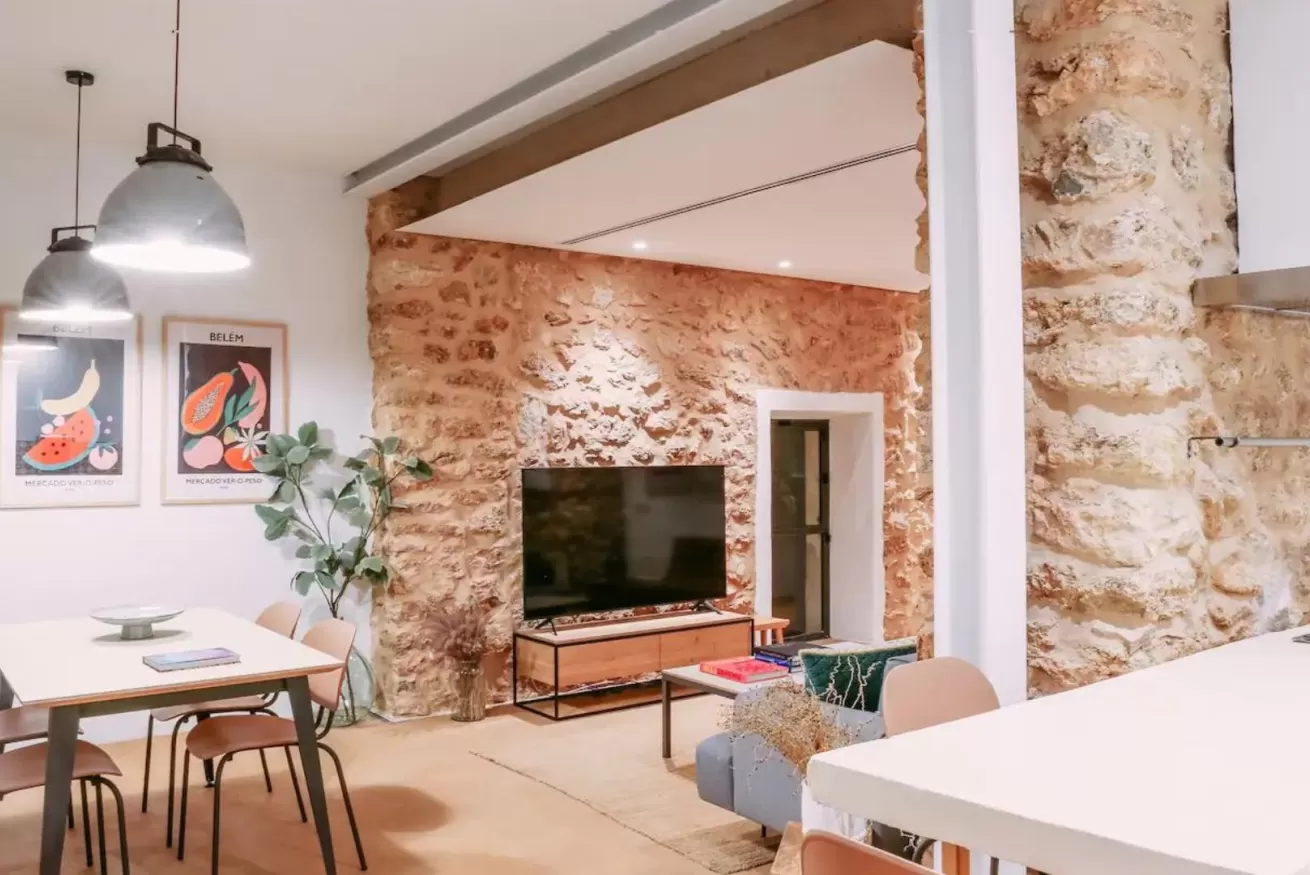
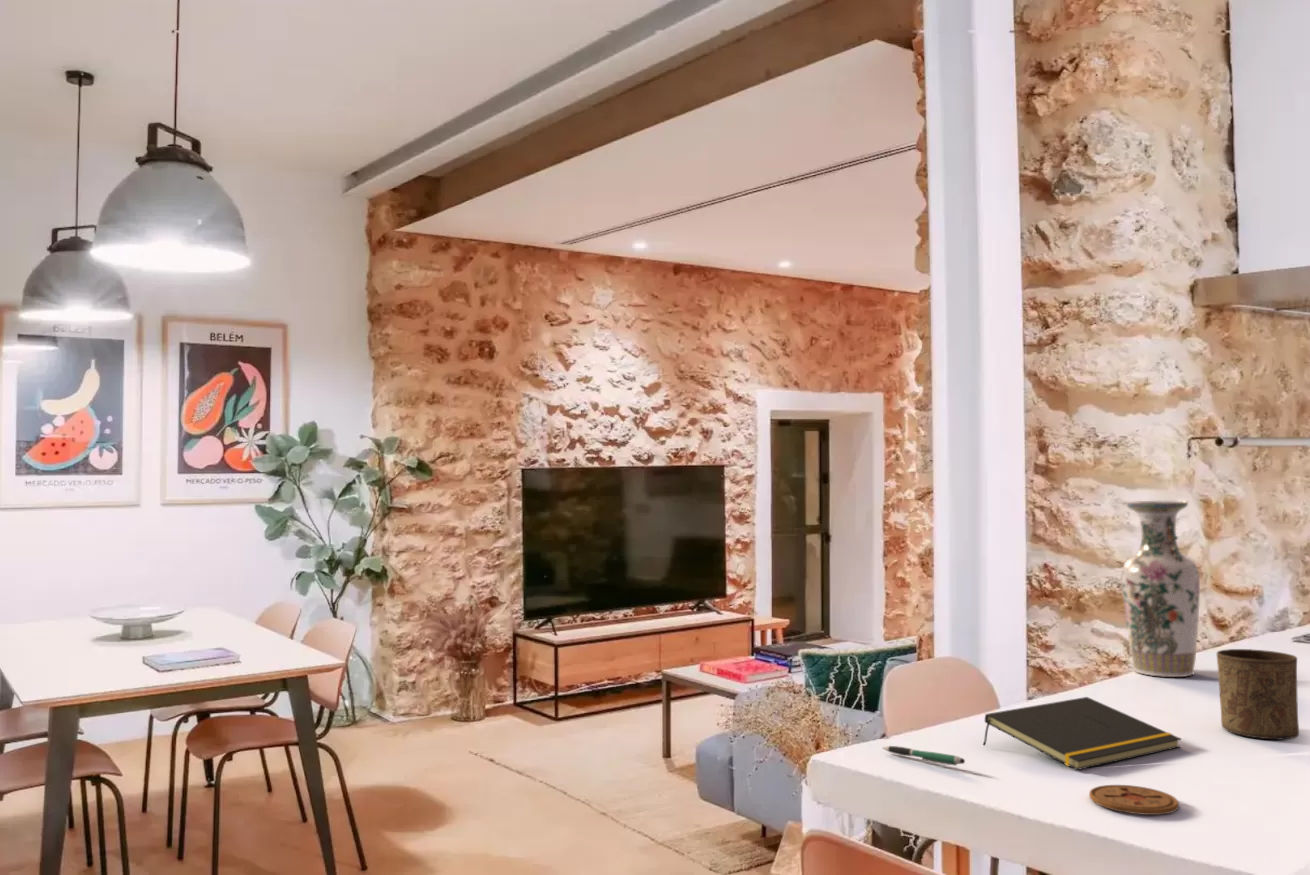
+ notepad (1082, 730)
+ coaster (1133, 799)
+ vase (1160, 586)
+ cup (1257, 693)
+ pen (922, 753)
